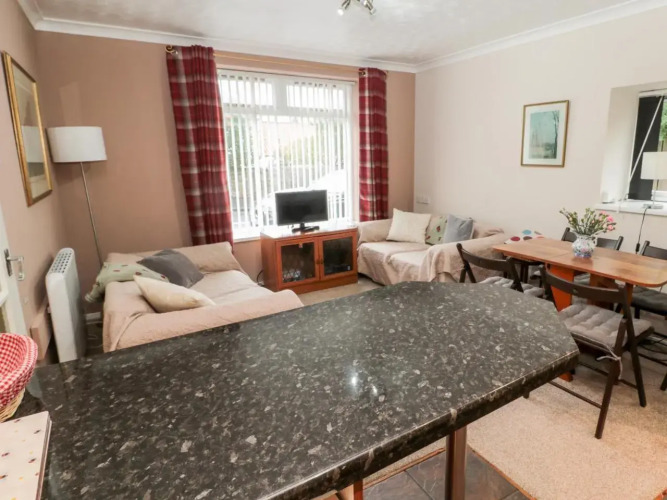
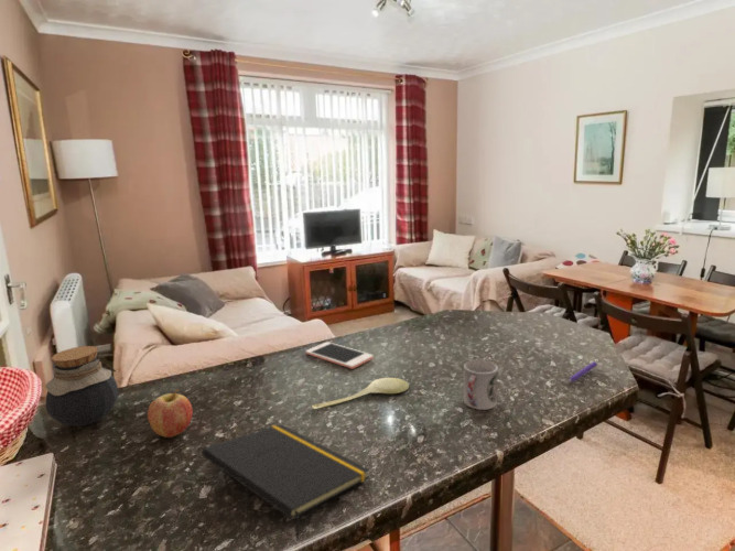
+ spoon (361, 392)
+ notepad (284, 463)
+ cell phone (338, 354)
+ pen (582, 371)
+ fruit (170, 413)
+ cup (477, 387)
+ jar (85, 386)
